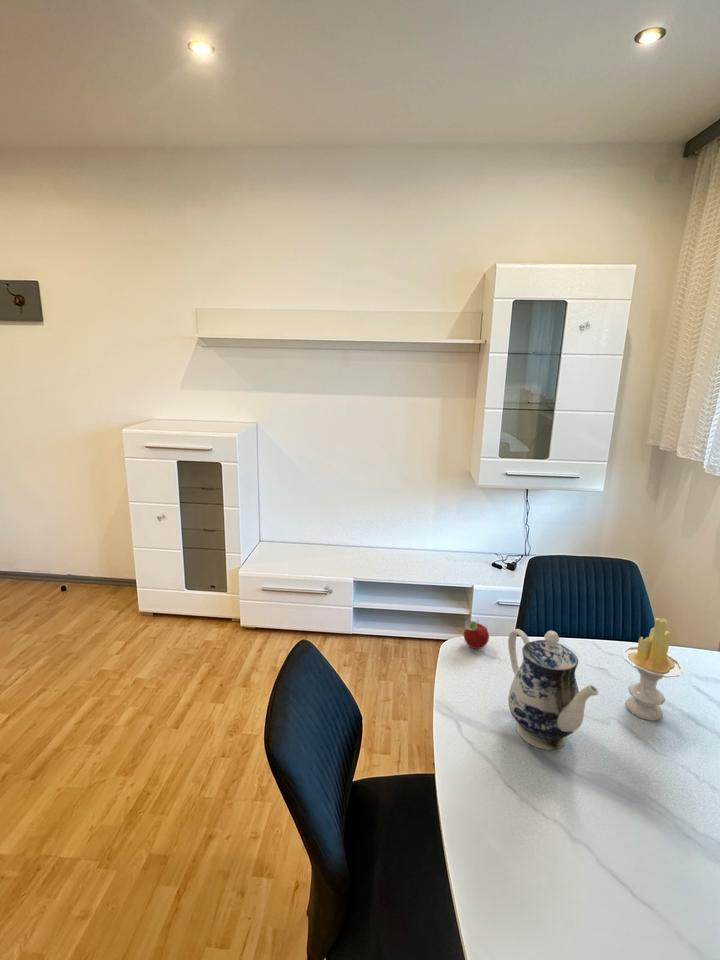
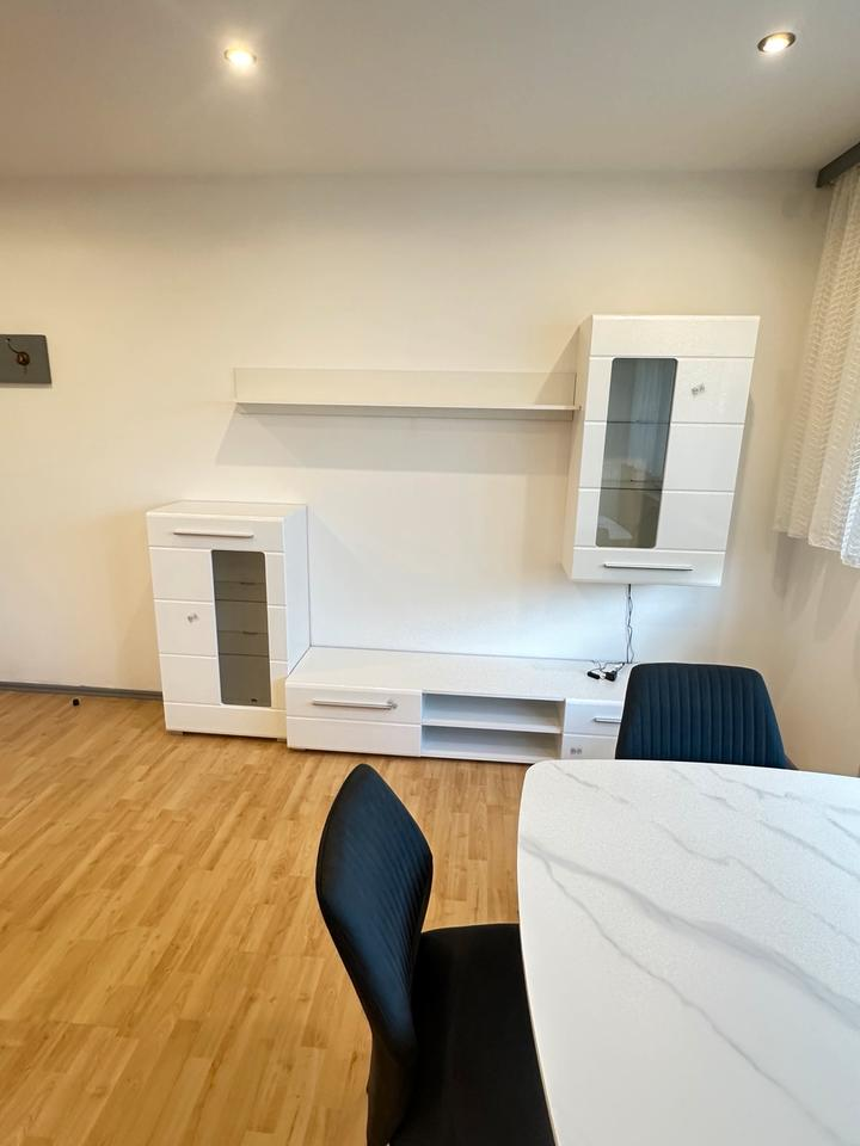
- teapot (546, 683)
- fruit (475, 632)
- candle (651, 663)
